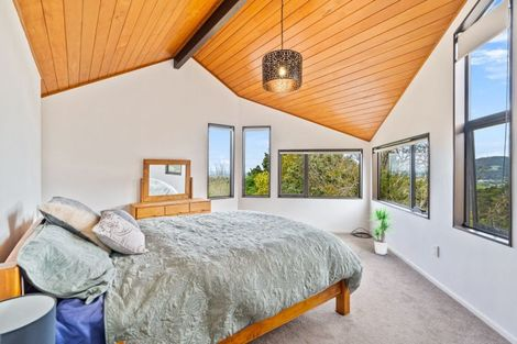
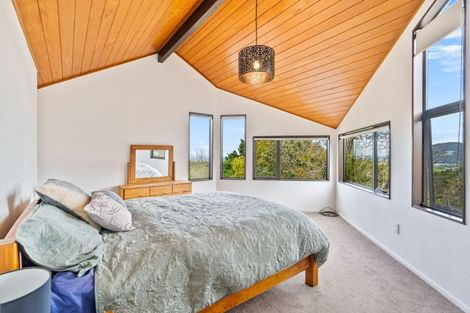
- potted plant (383, 230)
